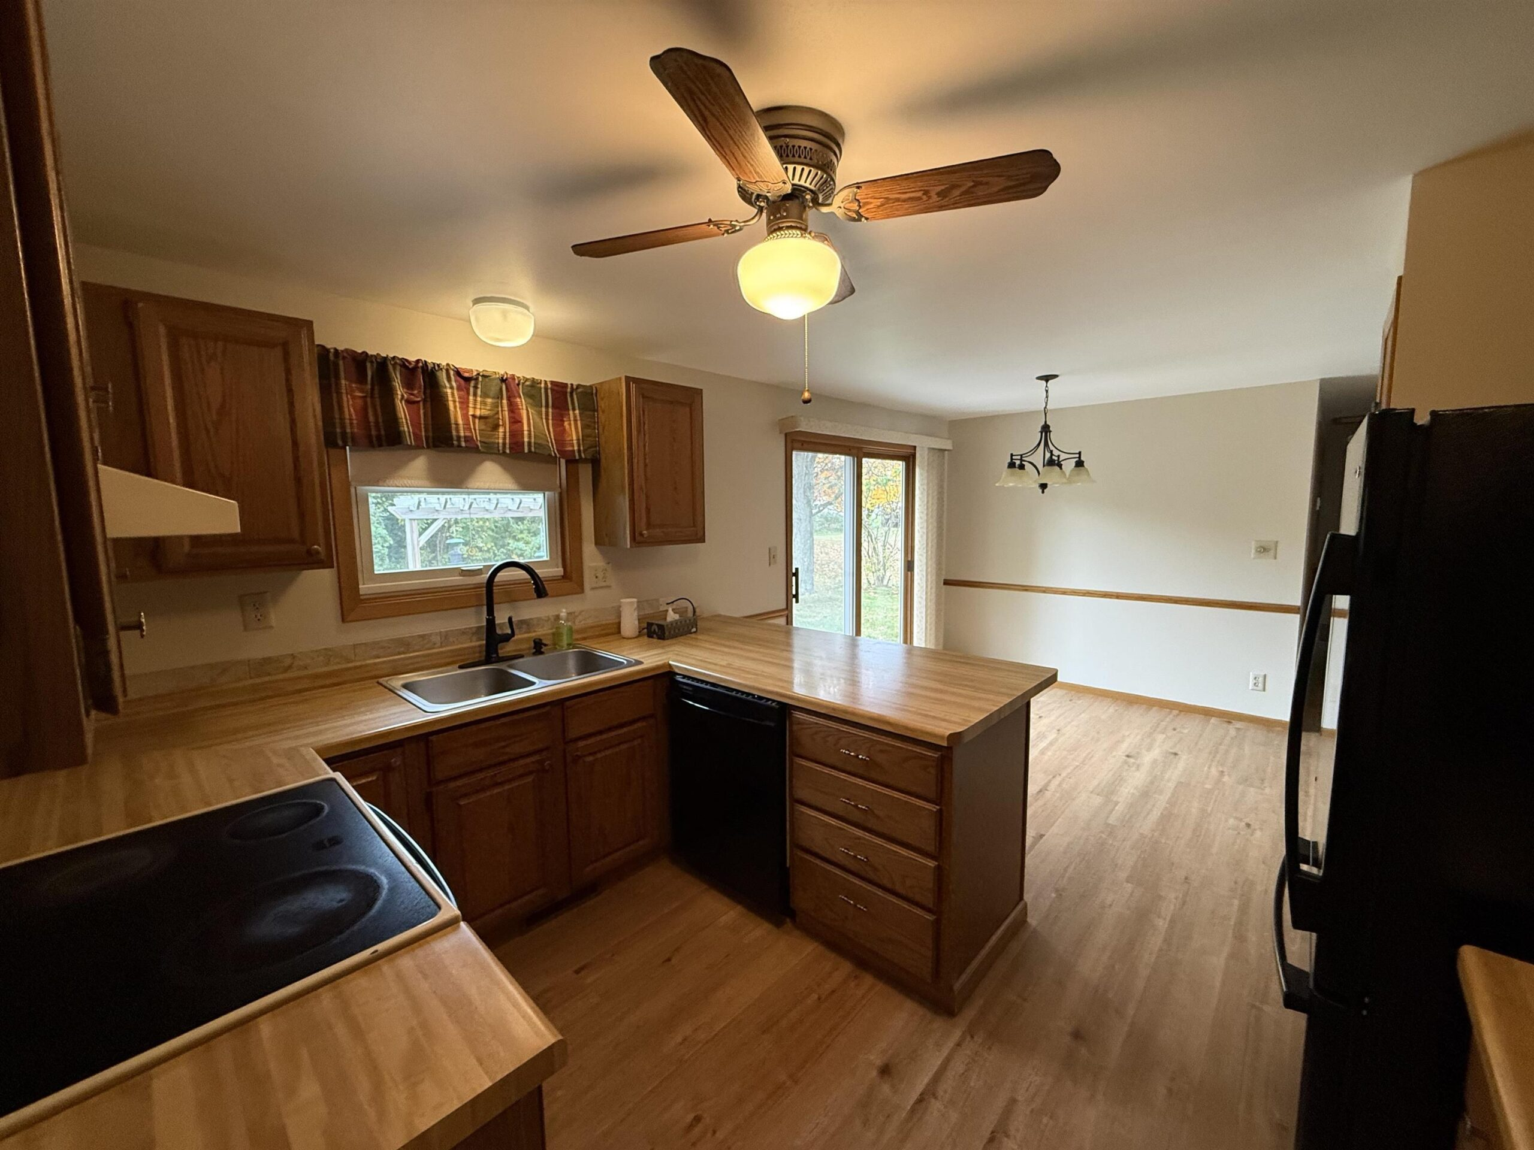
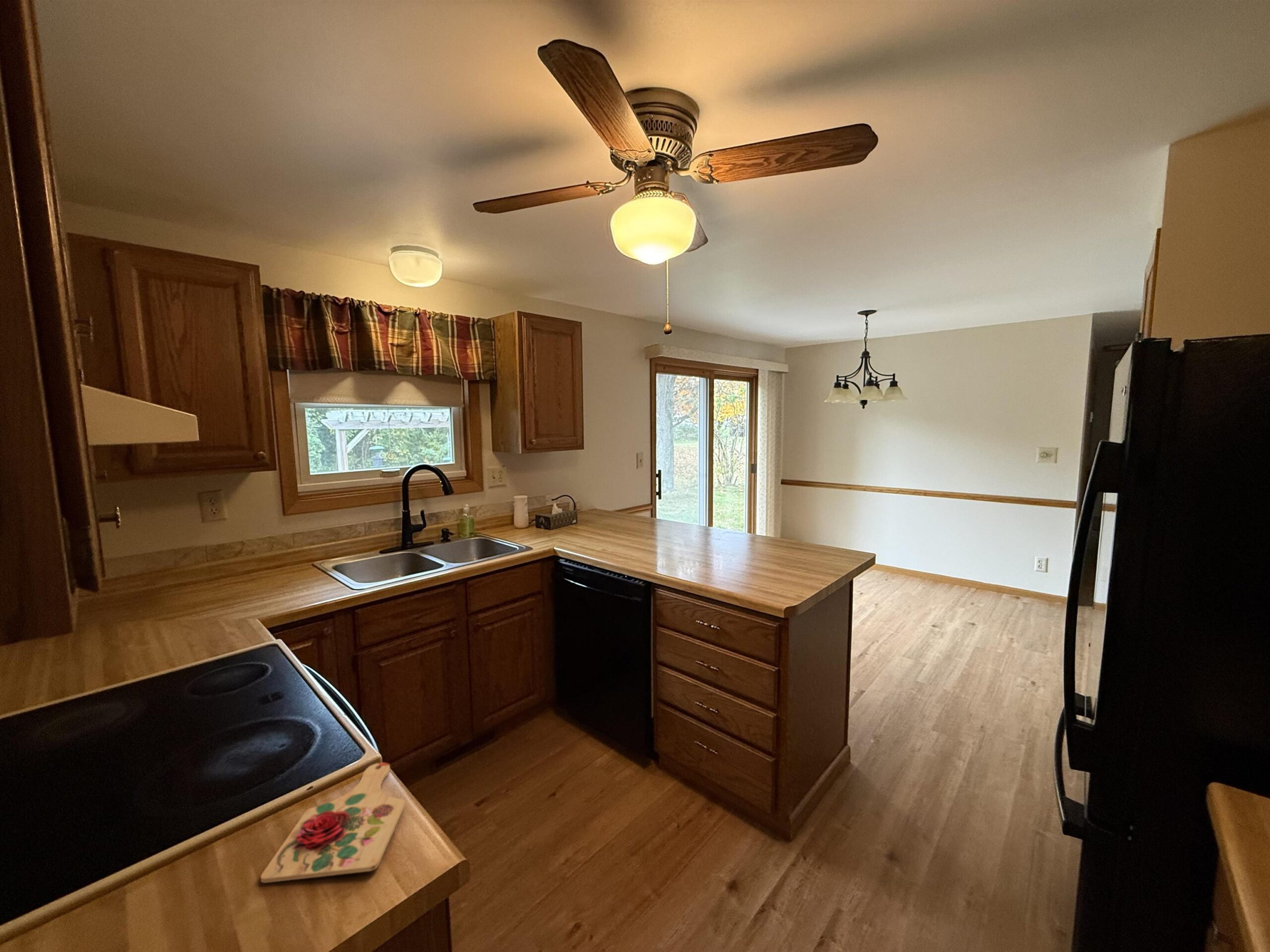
+ cutting board (354, 806)
